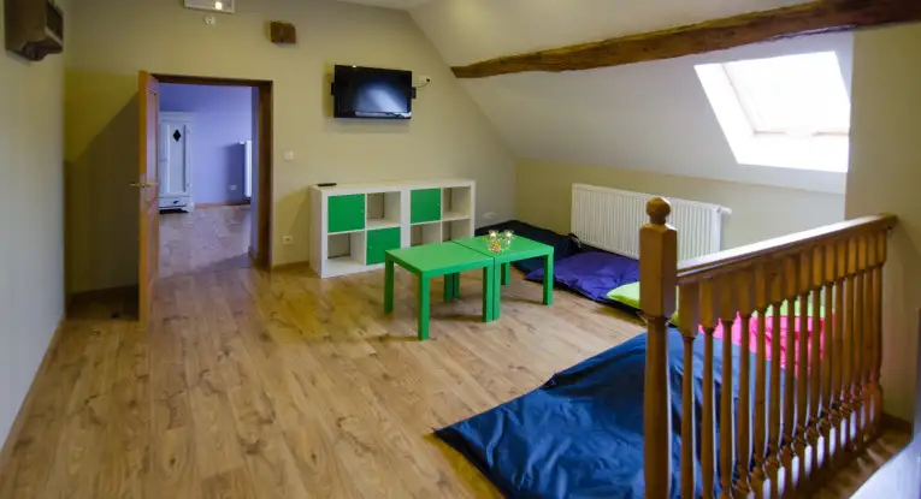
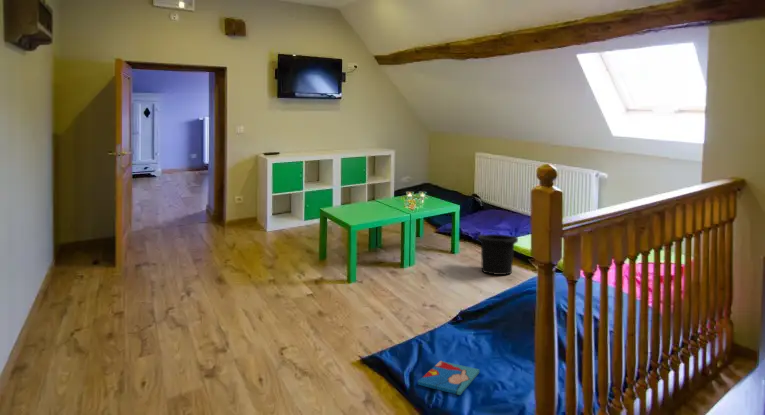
+ book (449, 376)
+ trash can (497, 254)
